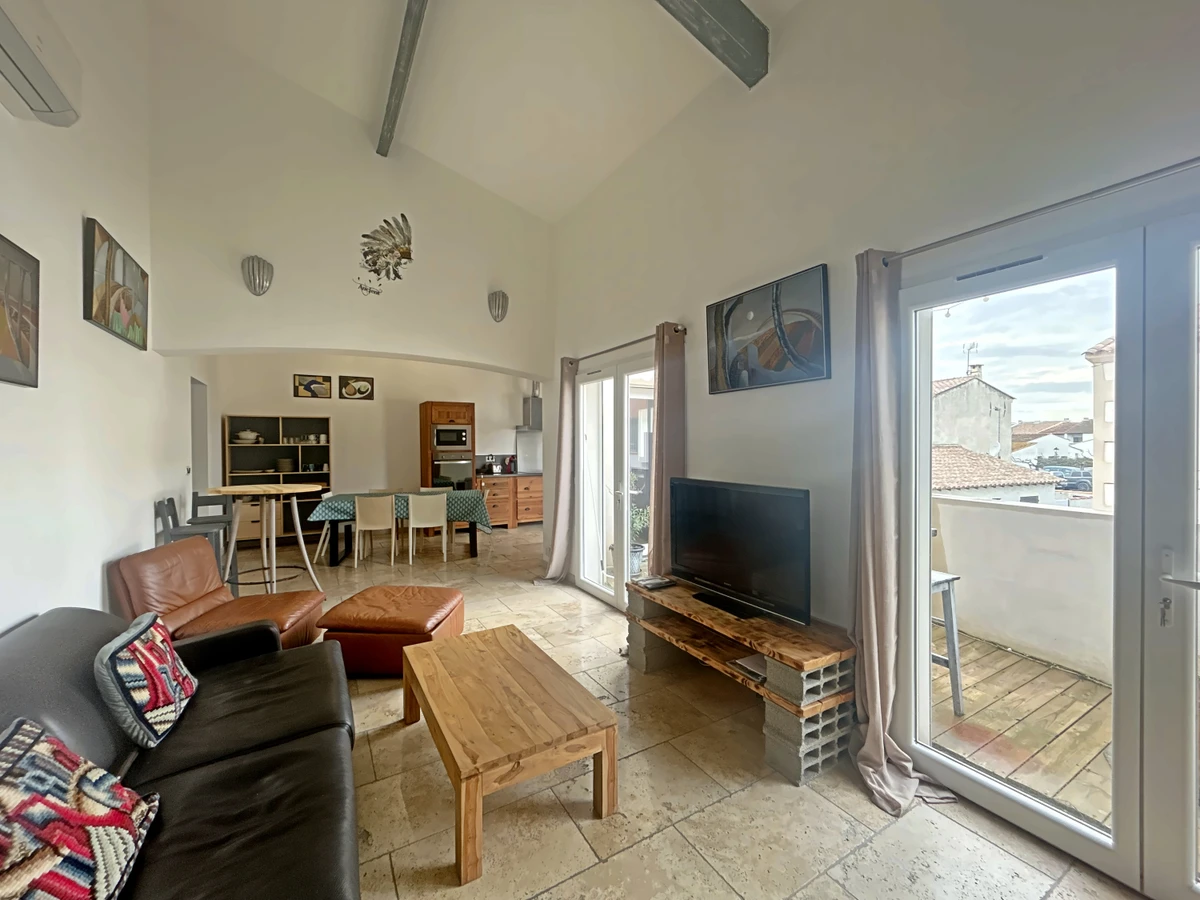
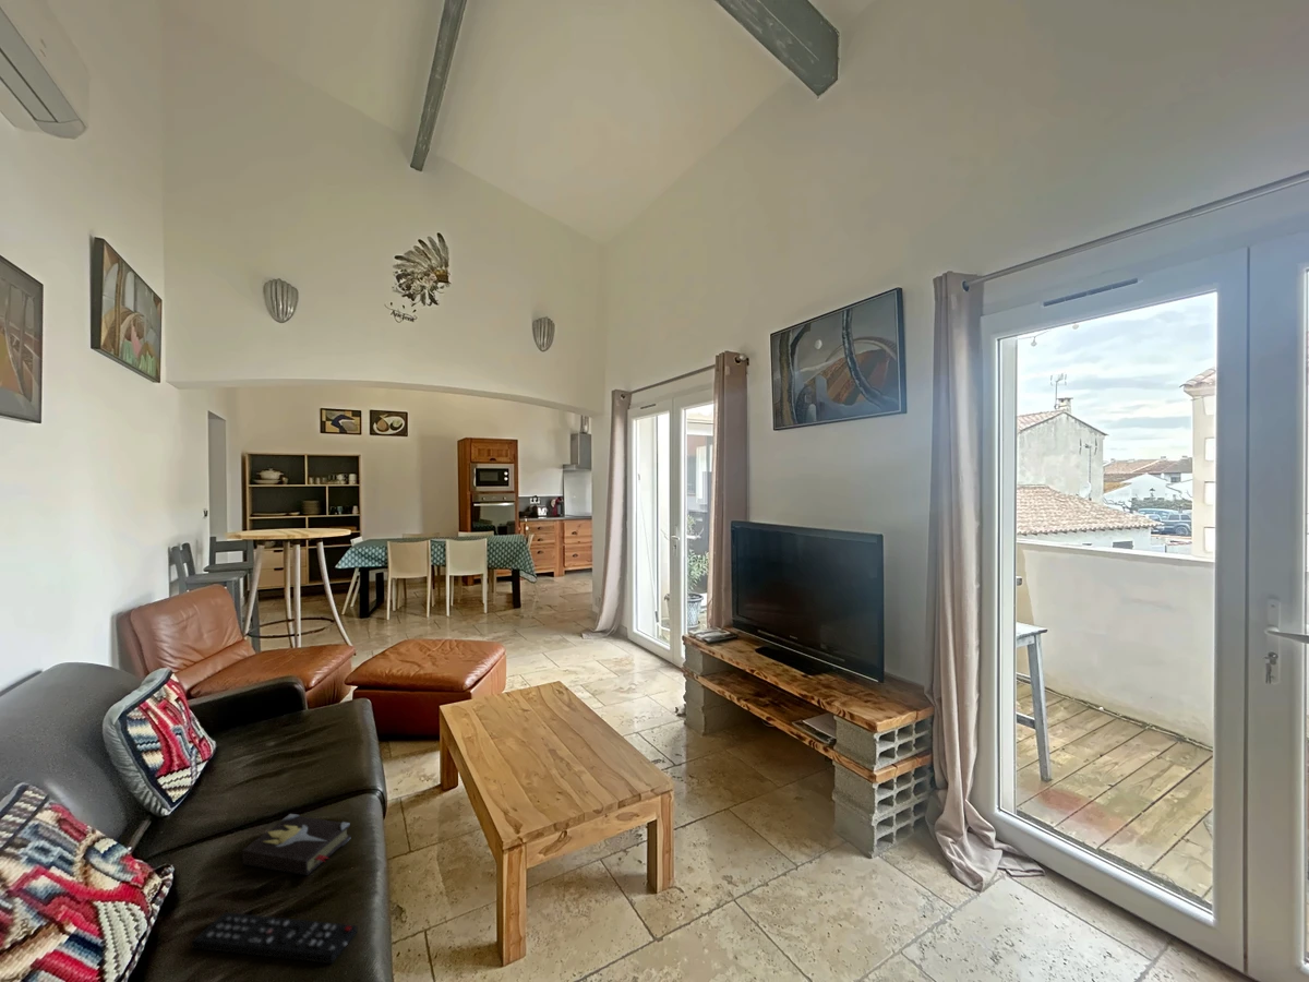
+ hardback book (298, 842)
+ remote control (276, 935)
